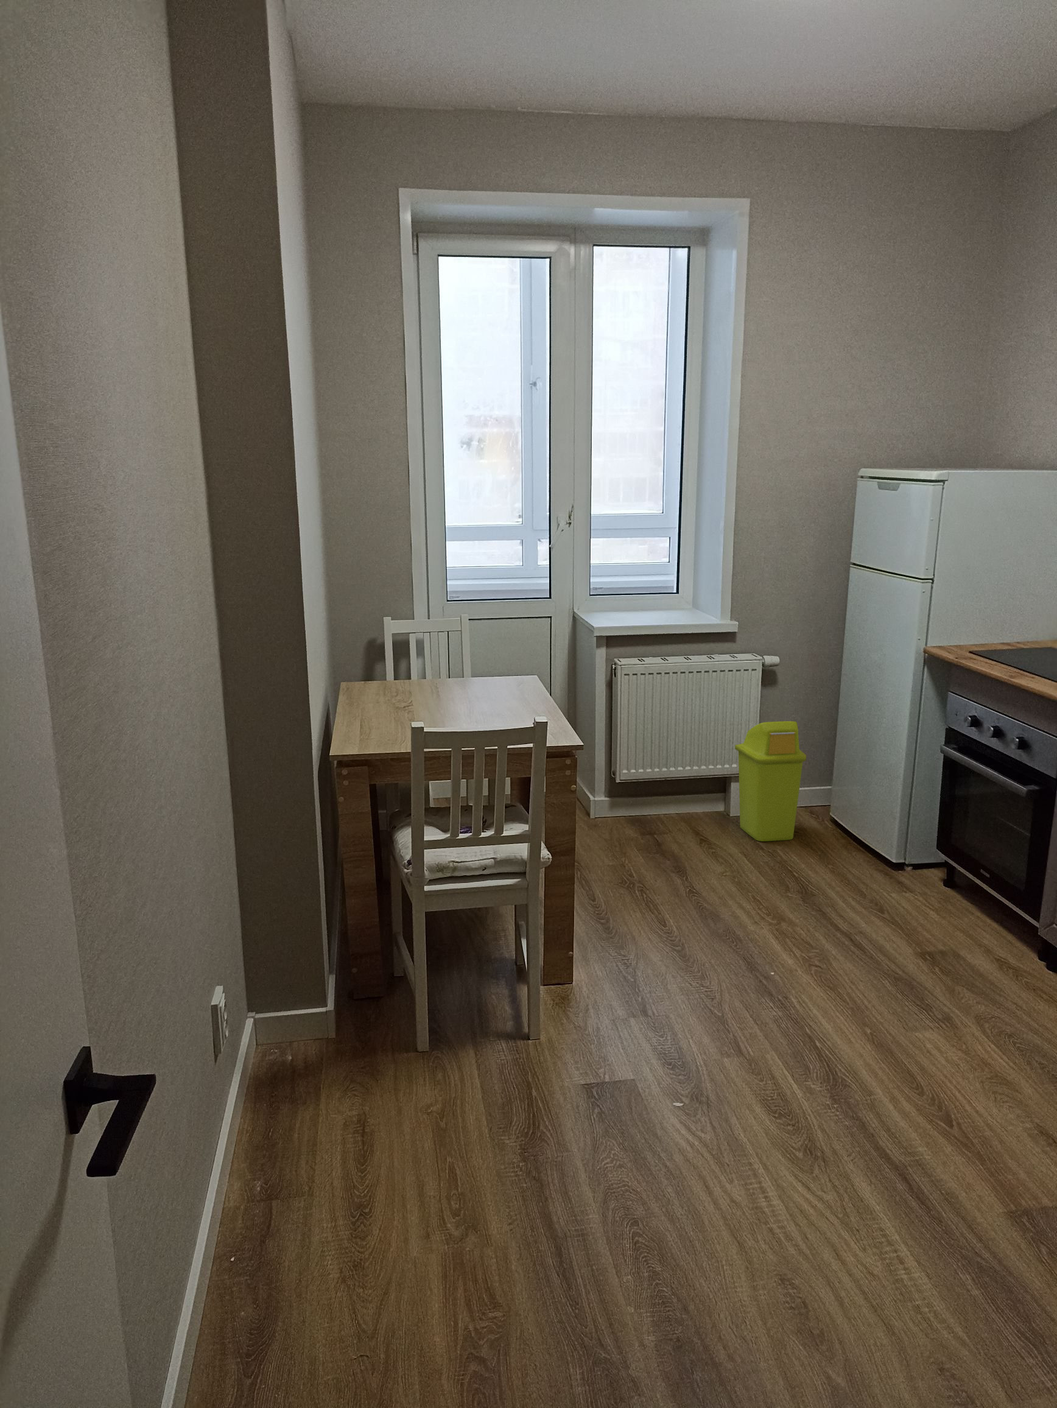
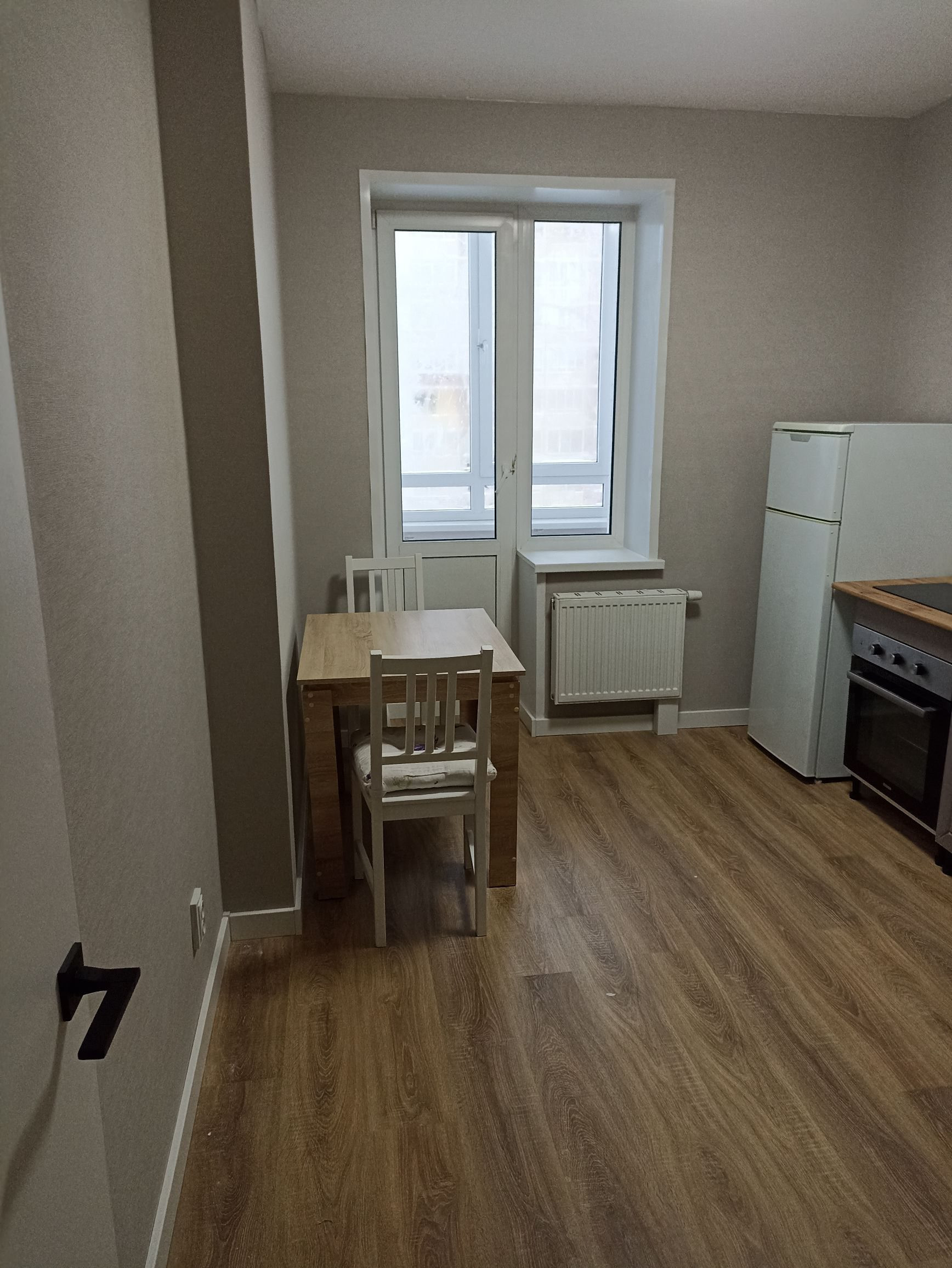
- trash can (772, 776)
